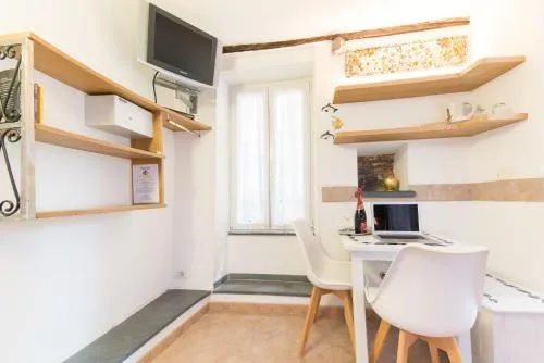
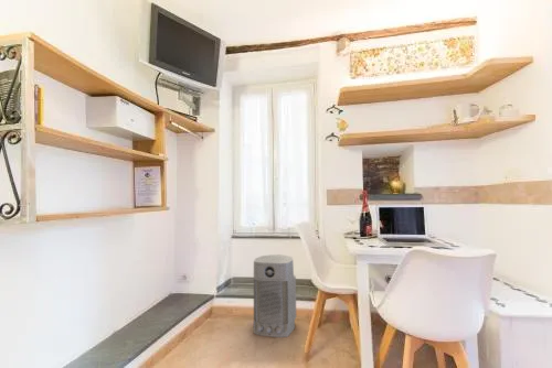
+ air purifier (274, 292)
